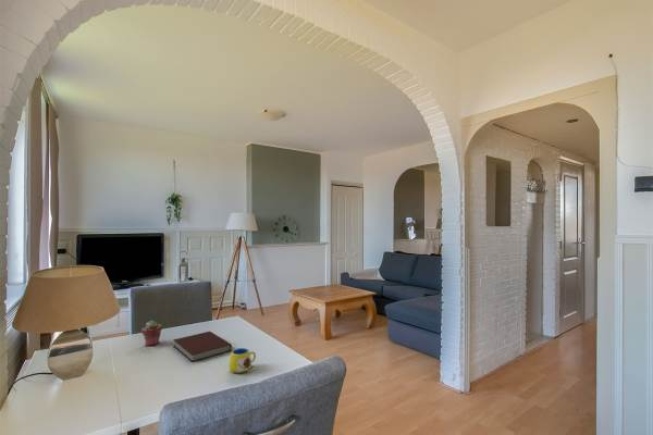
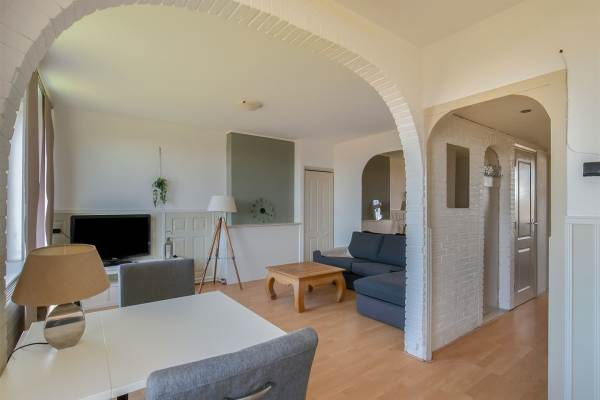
- notebook (201, 345)
- potted succulent (151, 332)
- mug (243, 359)
